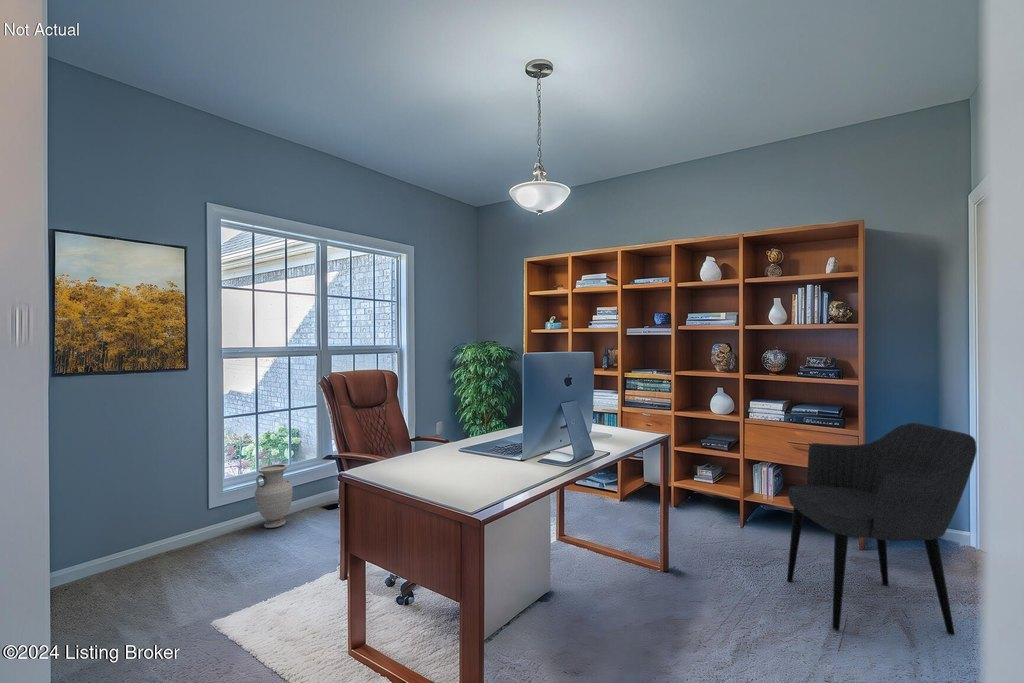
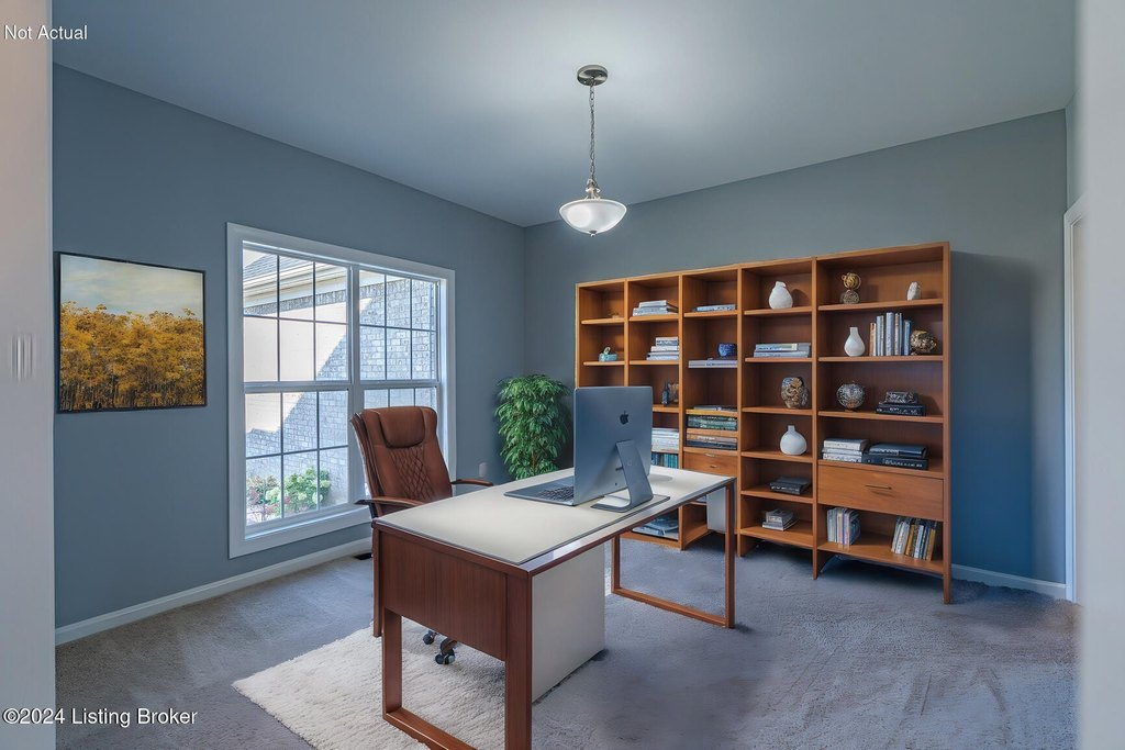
- armchair (872, 516)
- vase (274, 496)
